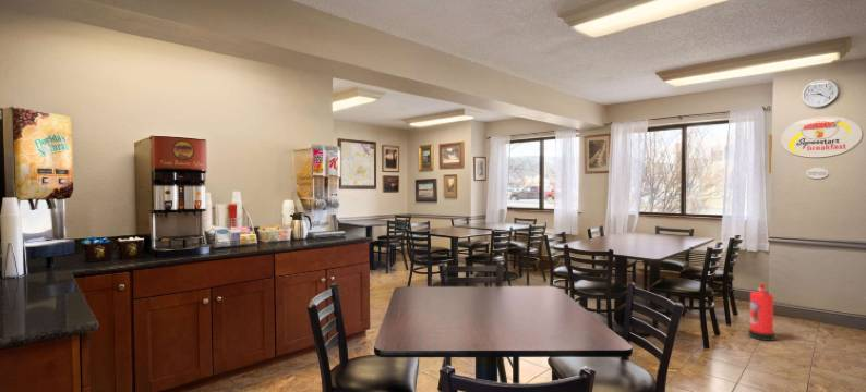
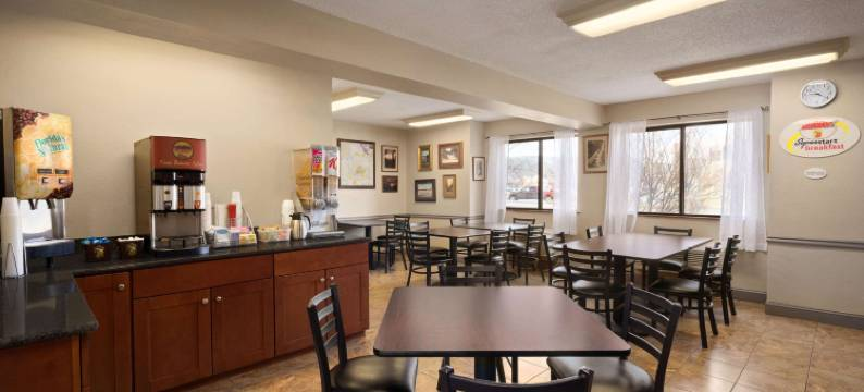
- fire extinguisher (760, 308)
